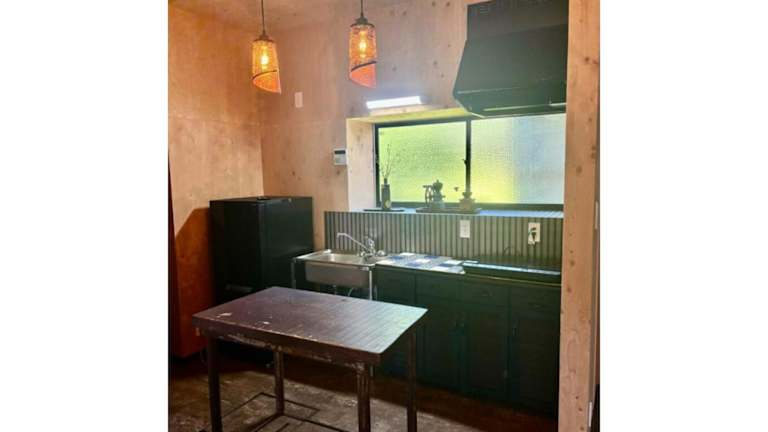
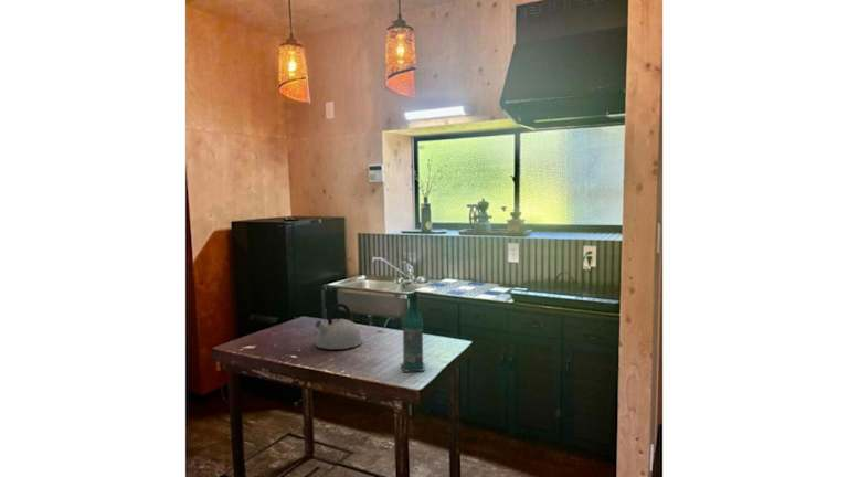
+ bottle (413, 329)
+ kettle (337, 324)
